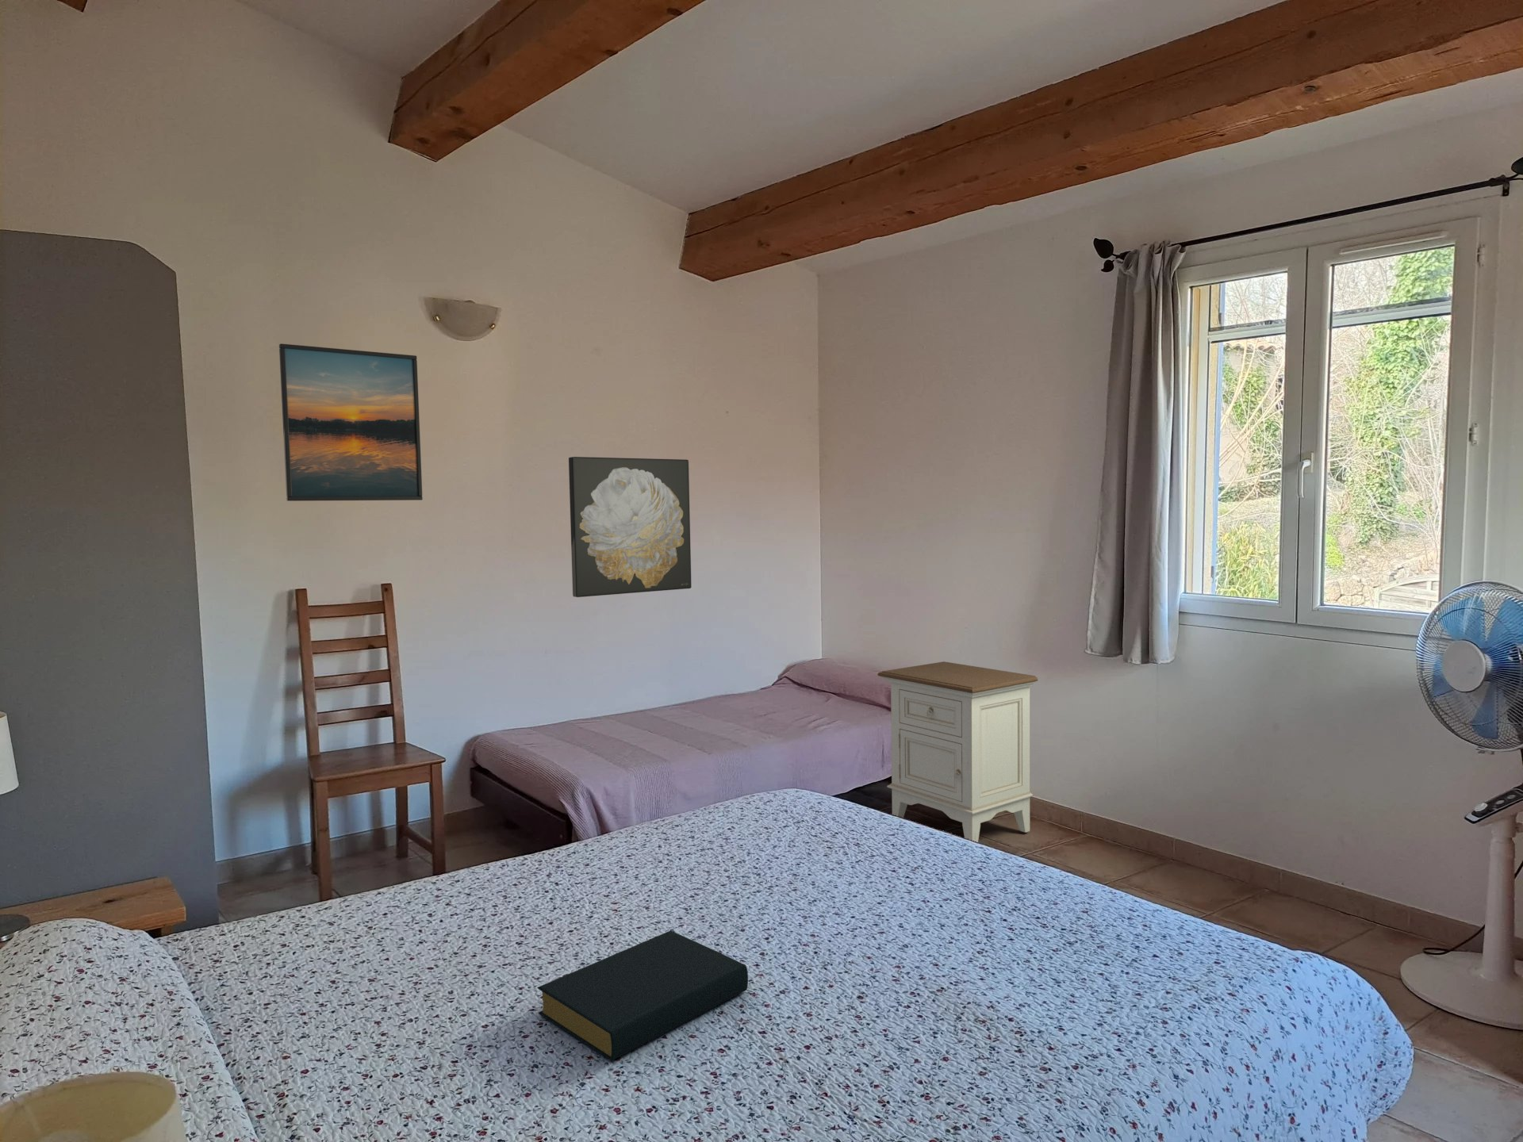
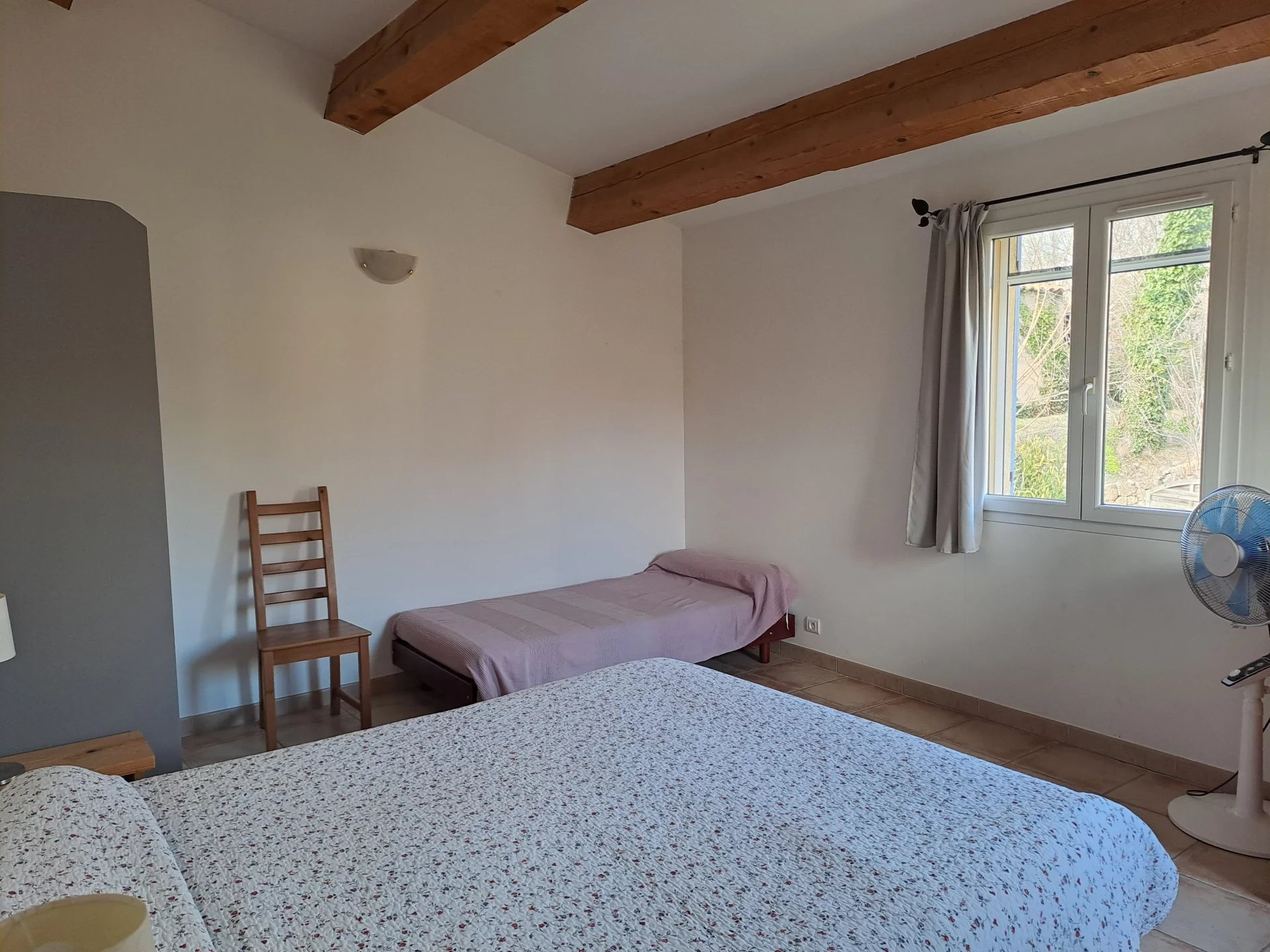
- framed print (354, 425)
- hardback book (645, 988)
- nightstand (956, 750)
- wall art (632, 525)
